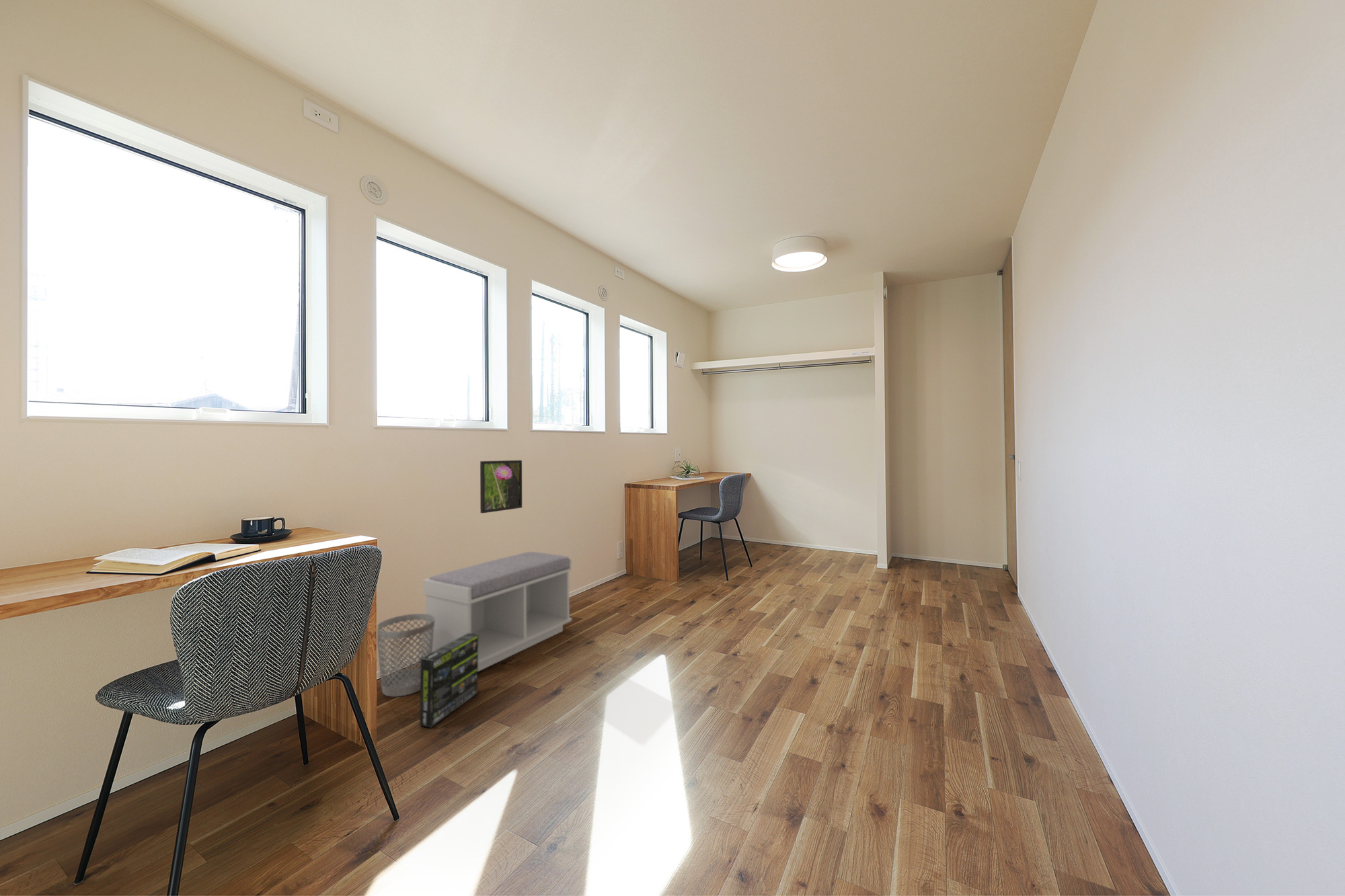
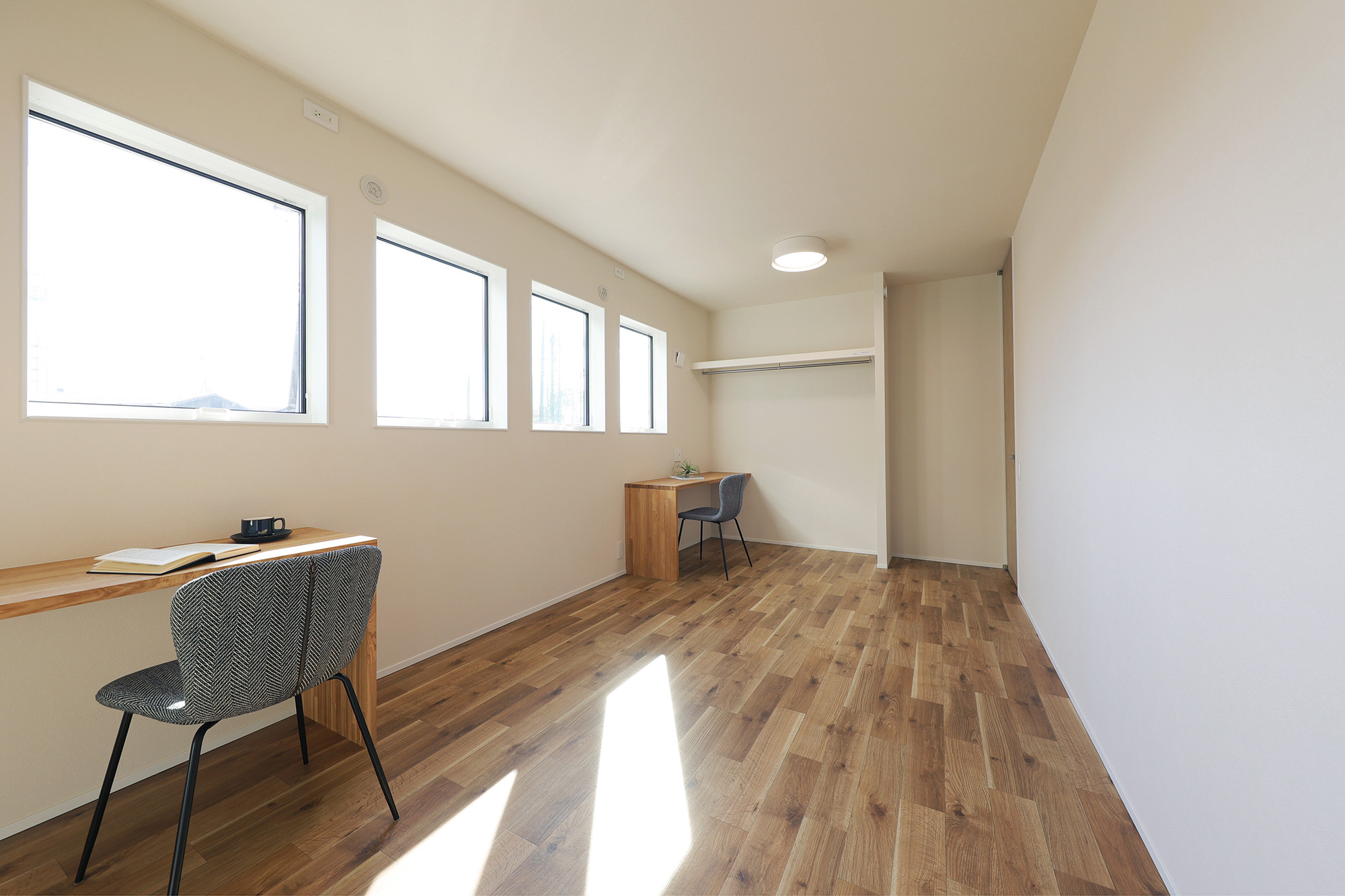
- bench (504, 604)
- wastebasket (406, 654)
- box (451, 677)
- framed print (502, 485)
